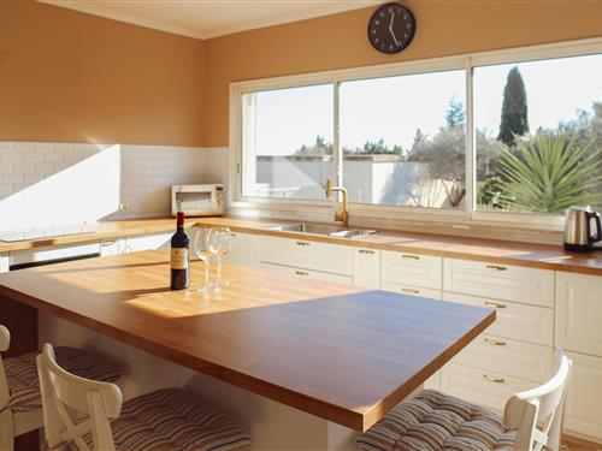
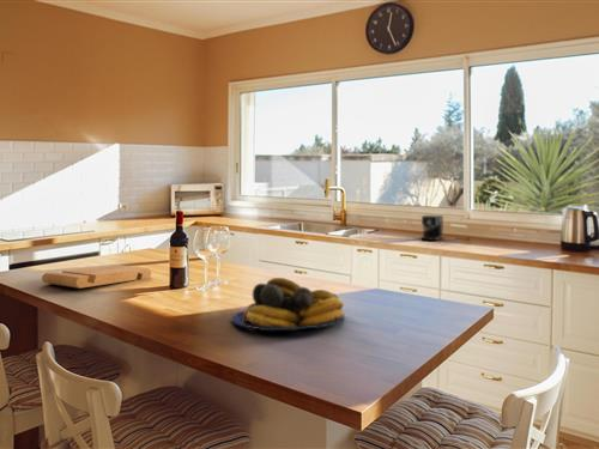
+ cutting board (98, 275)
+ coffee maker (442, 227)
+ fruit bowl (288, 298)
